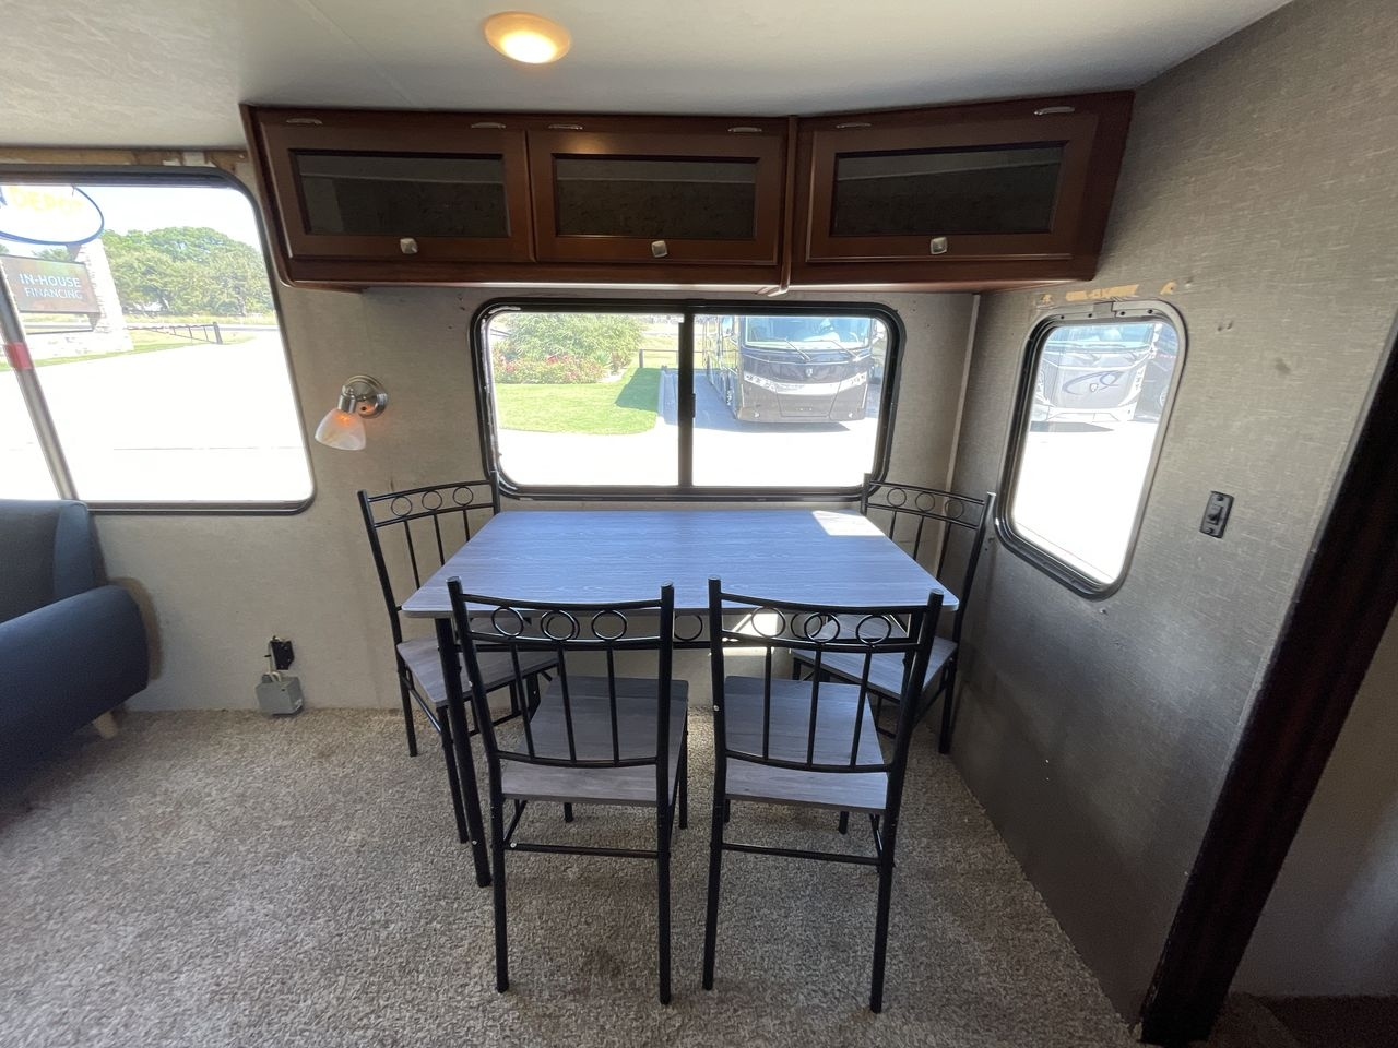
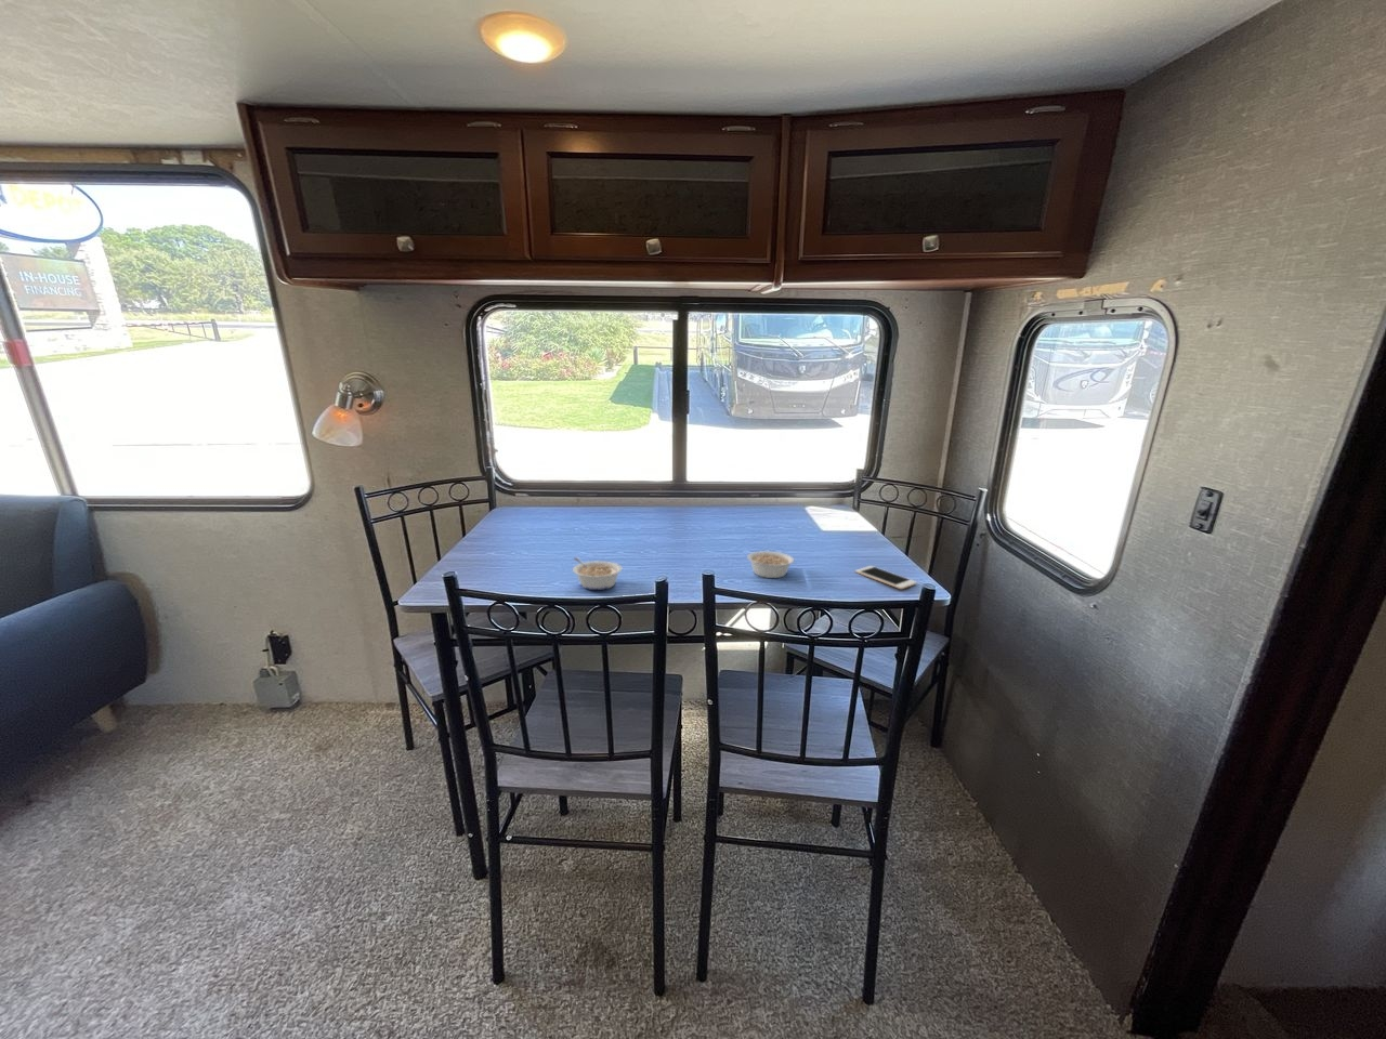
+ cell phone (885, 577)
+ legume (772, 564)
+ legume (596, 575)
